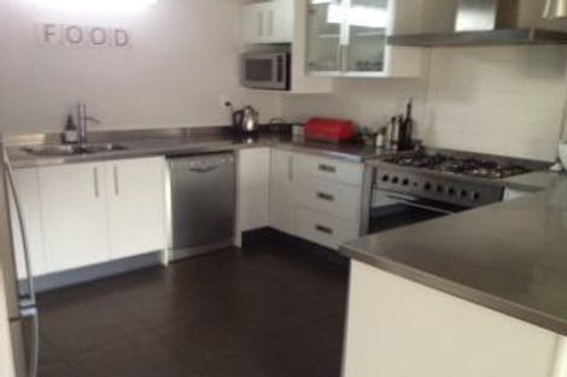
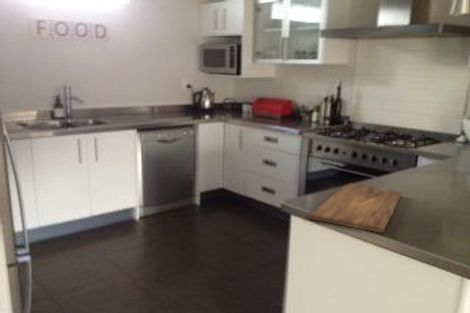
+ cutting board (360, 203)
